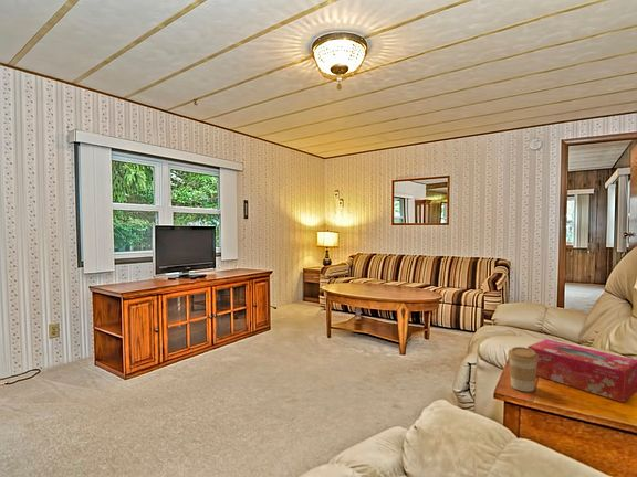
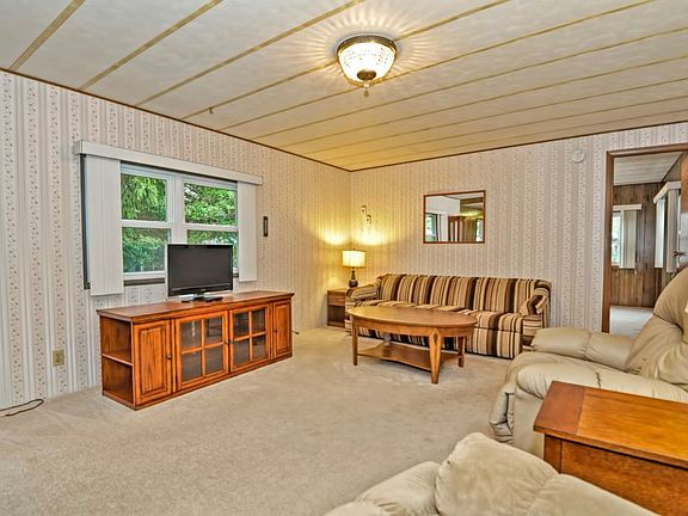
- tissue box (579, 367)
- coffee cup (522, 368)
